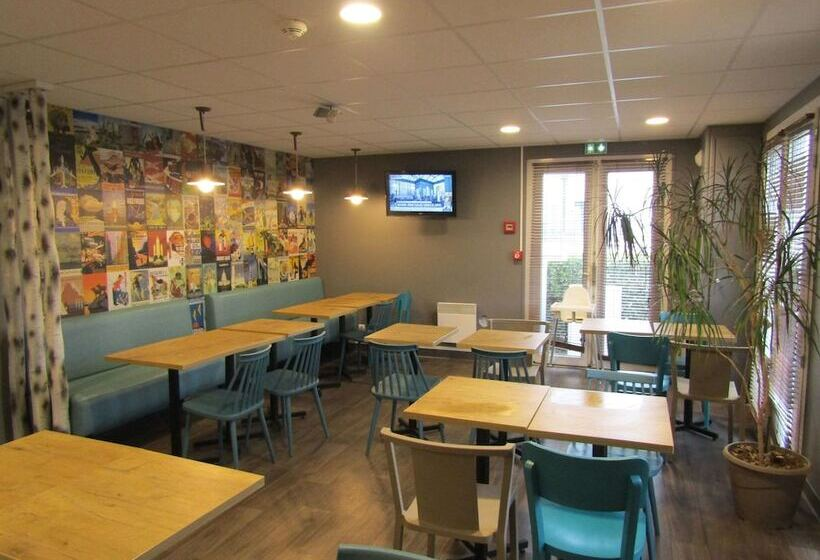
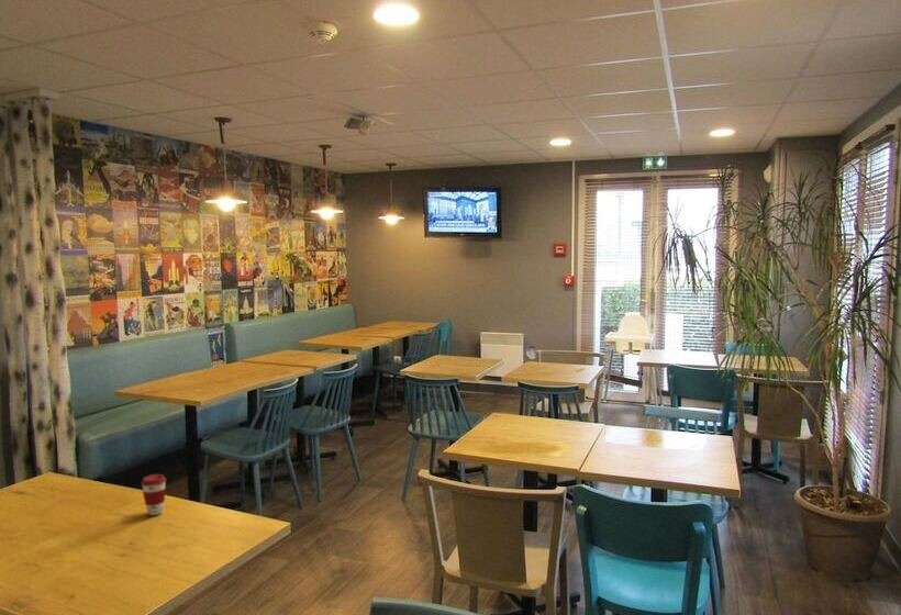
+ coffee cup (154, 494)
